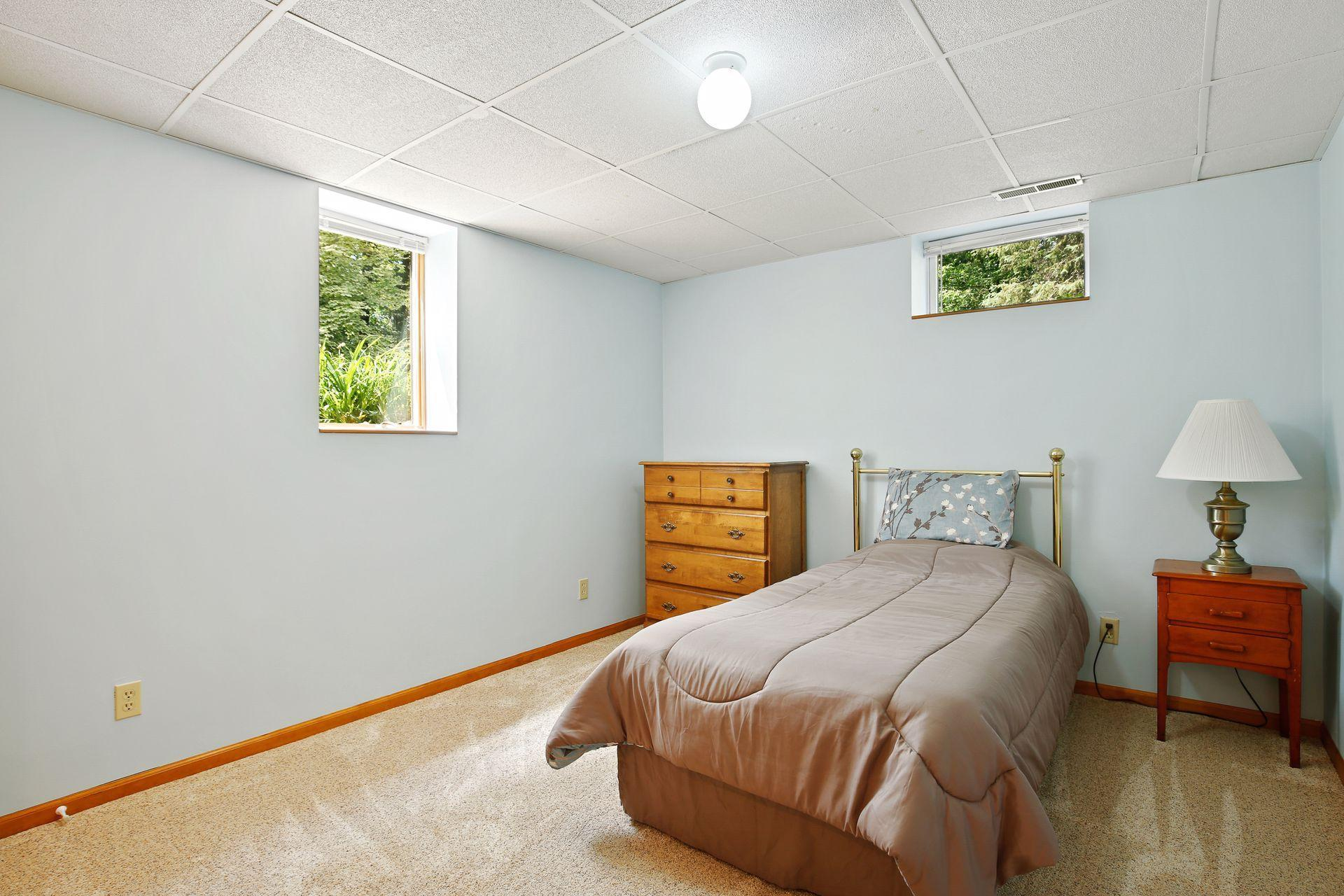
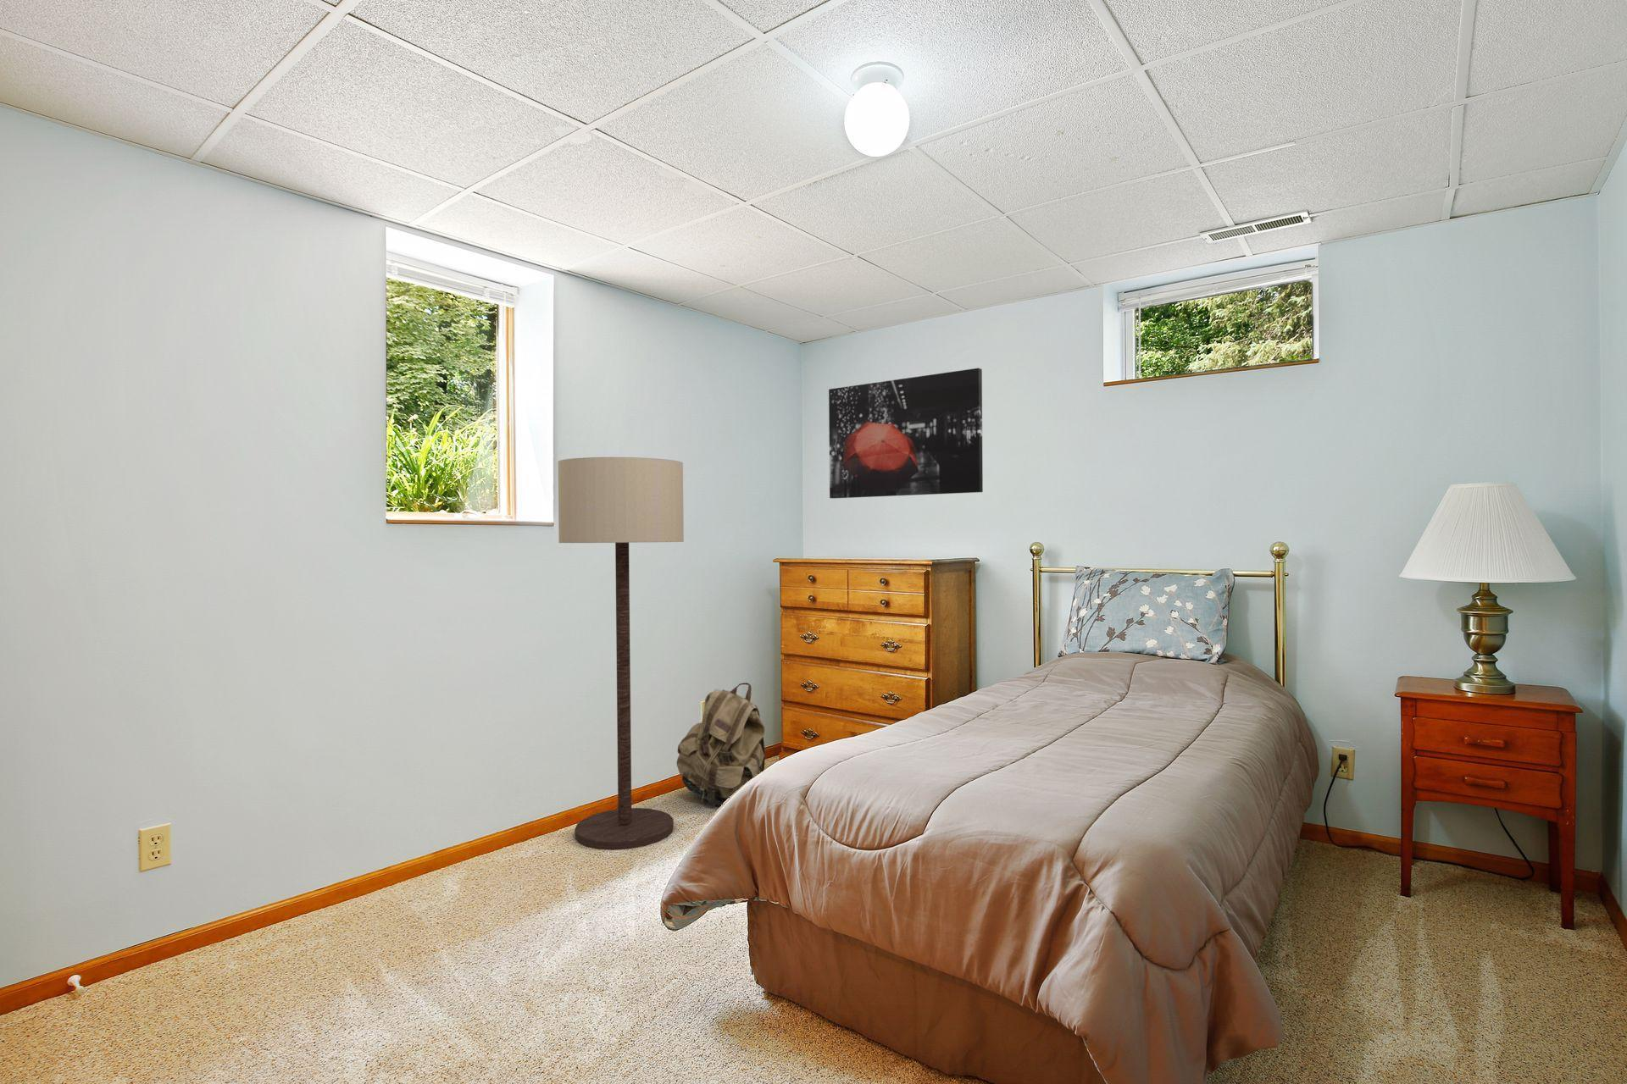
+ wall art (901, 437)
+ floor lamp (622, 647)
+ backpack (721, 738)
